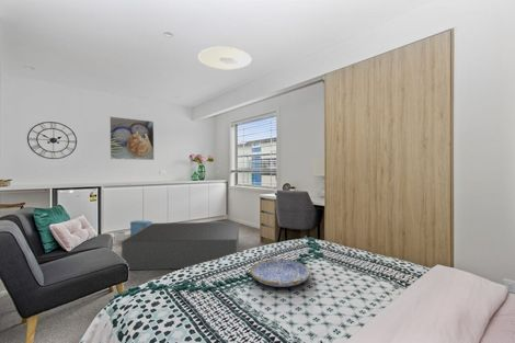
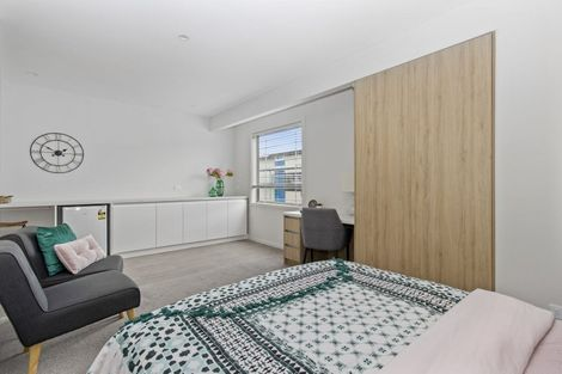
- ceiling light (225, 56)
- storage bin (133, 231)
- coffee table (188, 242)
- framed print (133, 139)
- serving tray (279, 271)
